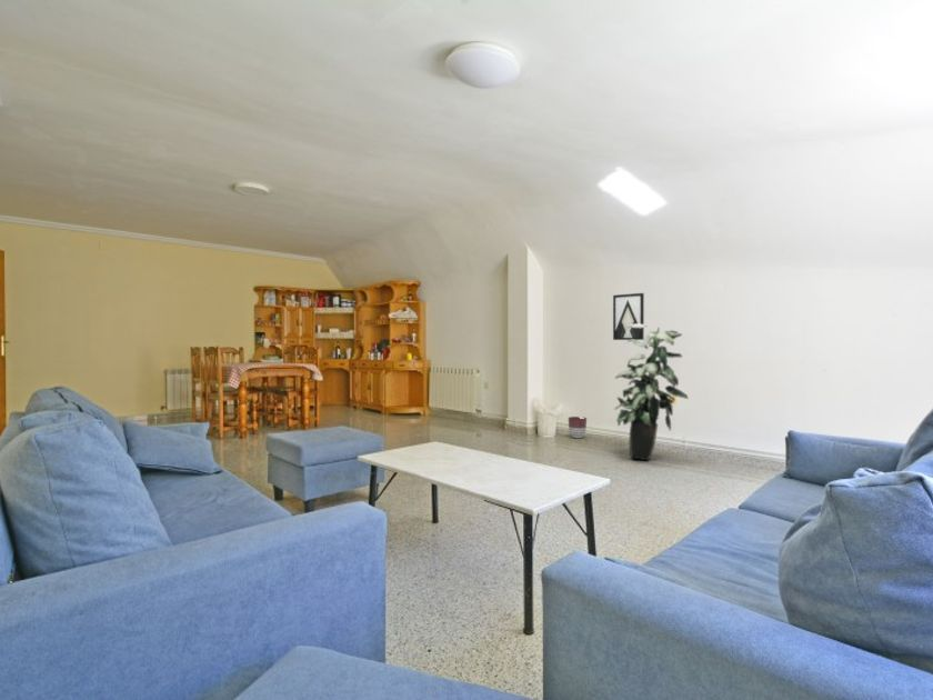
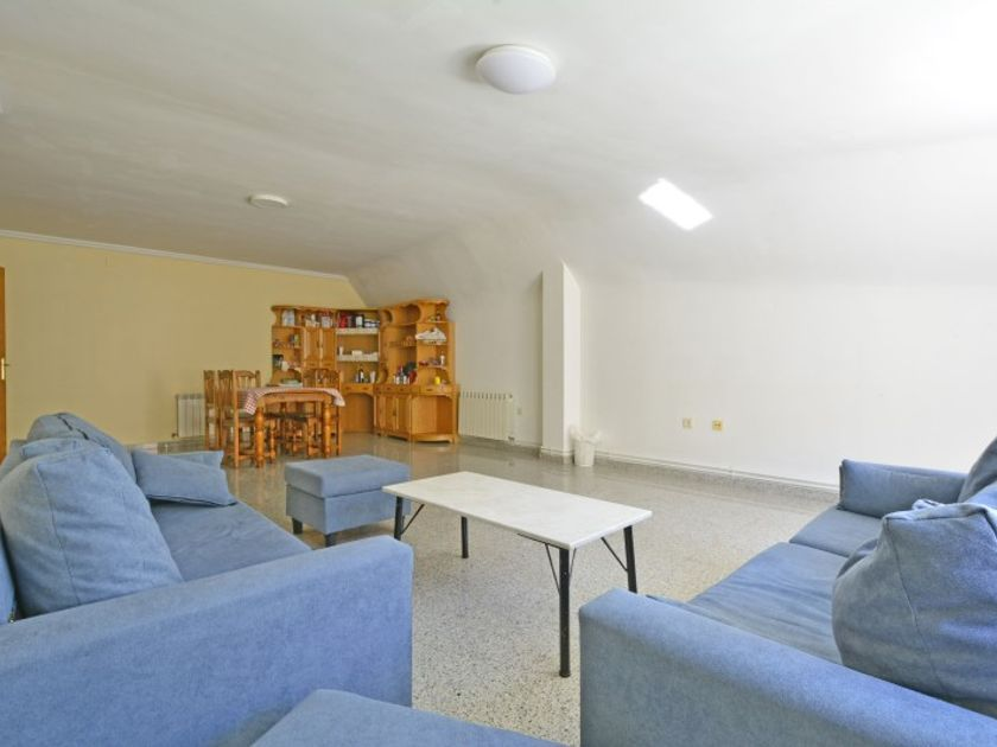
- wall art (628, 317)
- planter (576, 428)
- indoor plant (645, 391)
